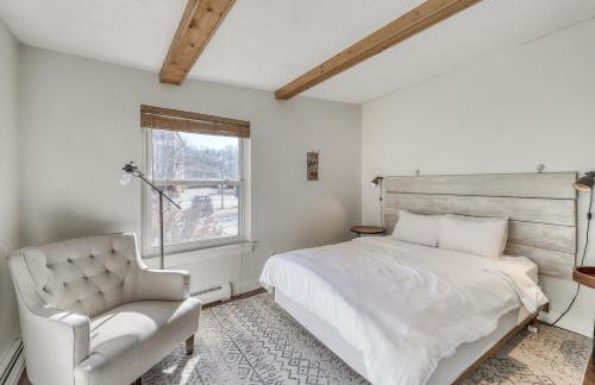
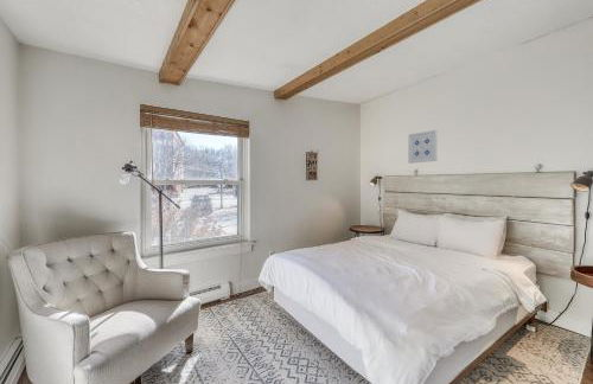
+ wall art (422, 147)
